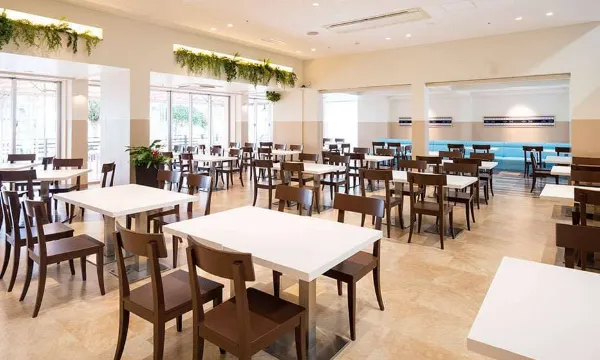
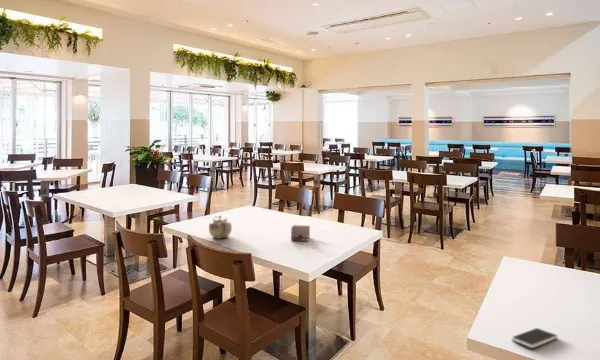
+ teapot (219, 226)
+ smartphone (534, 337)
+ teacup (300, 232)
